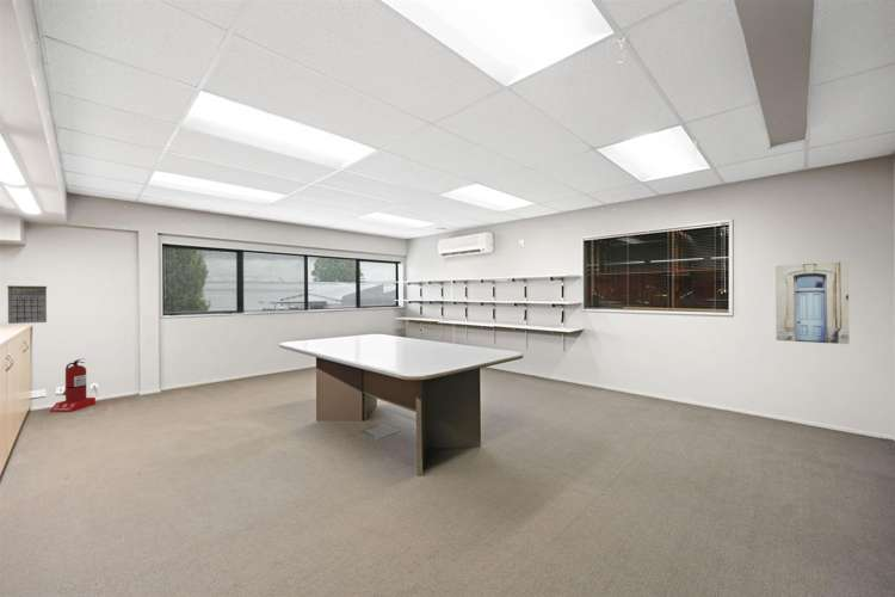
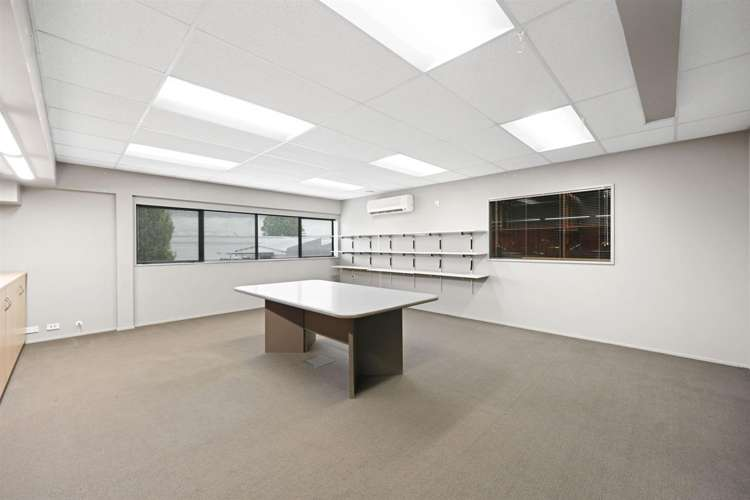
- calendar (27, 300)
- fire extinguisher (73, 383)
- wall art (810, 302)
